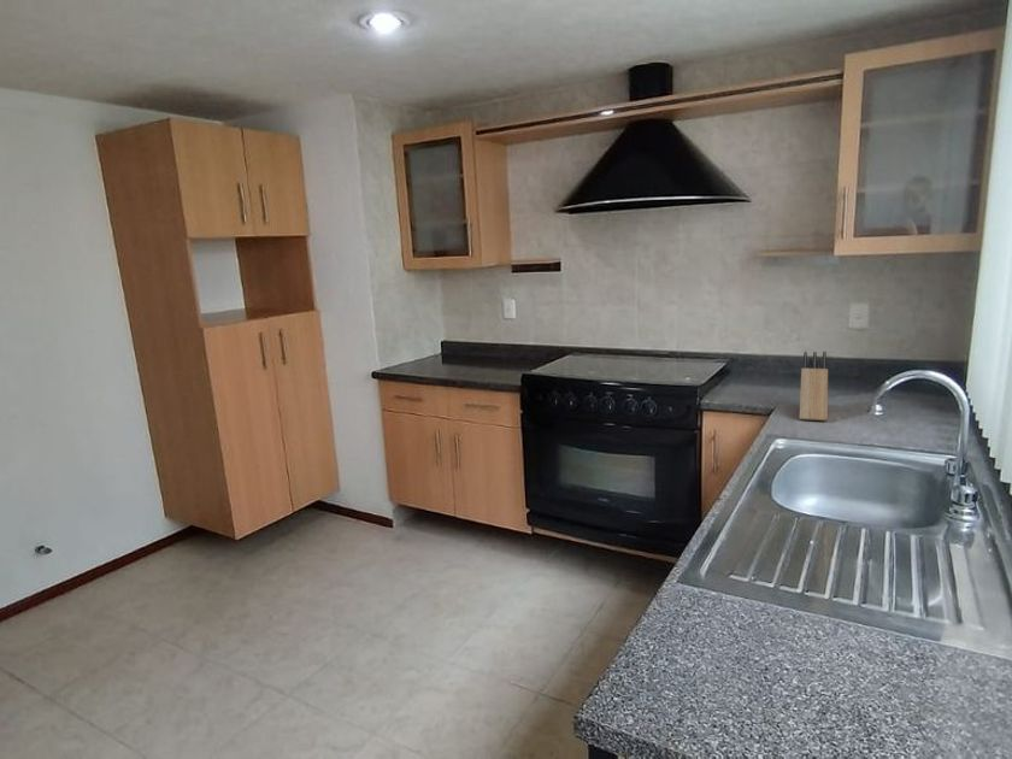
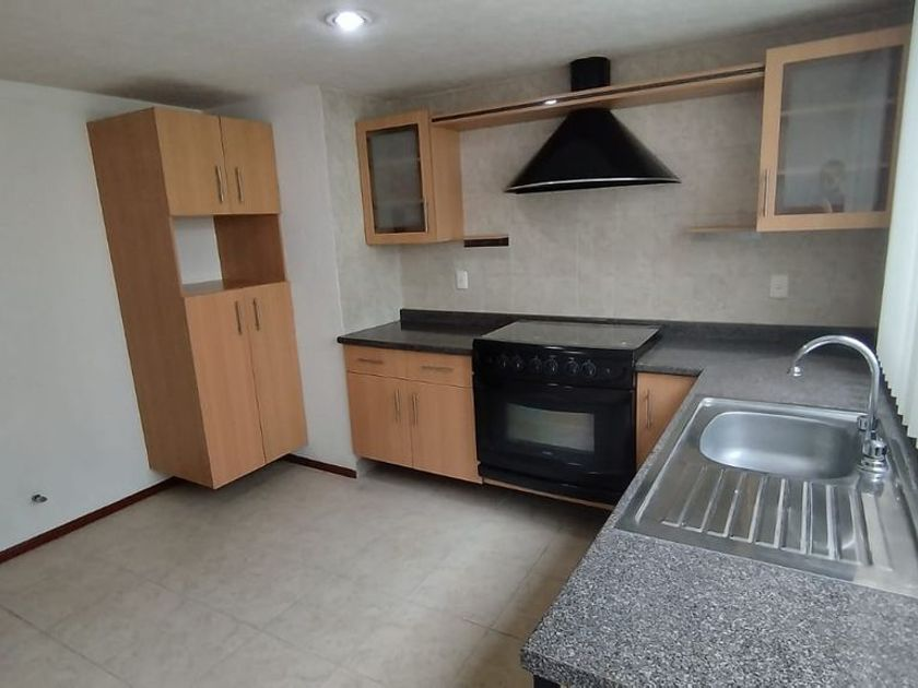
- knife block (813, 383)
